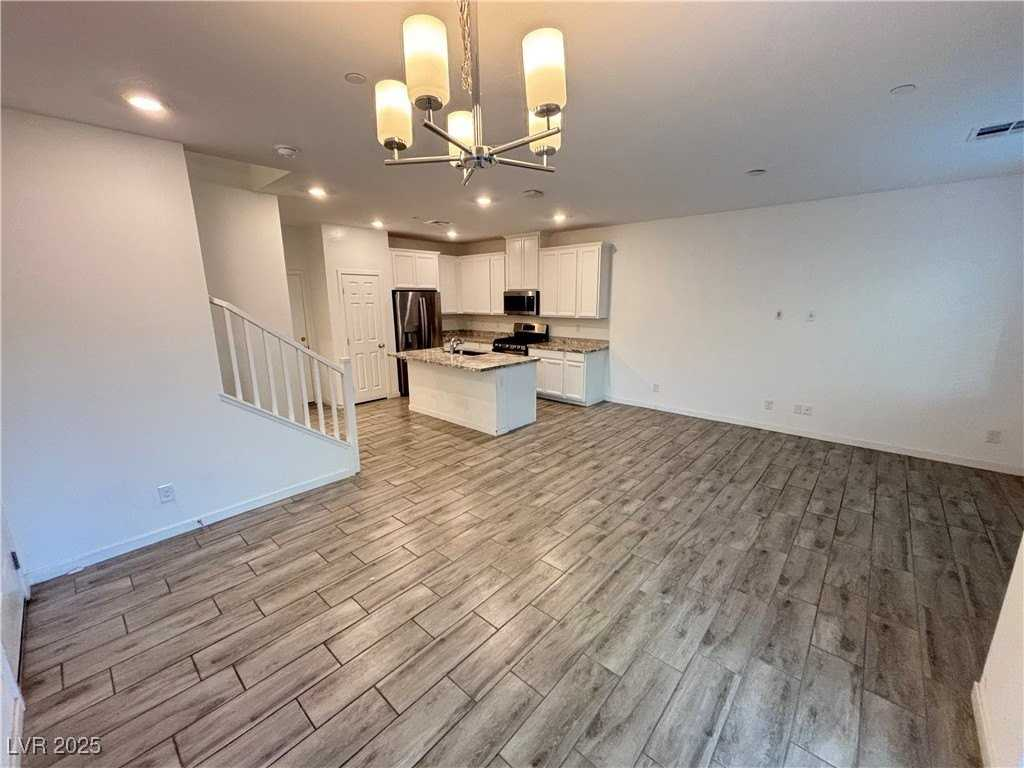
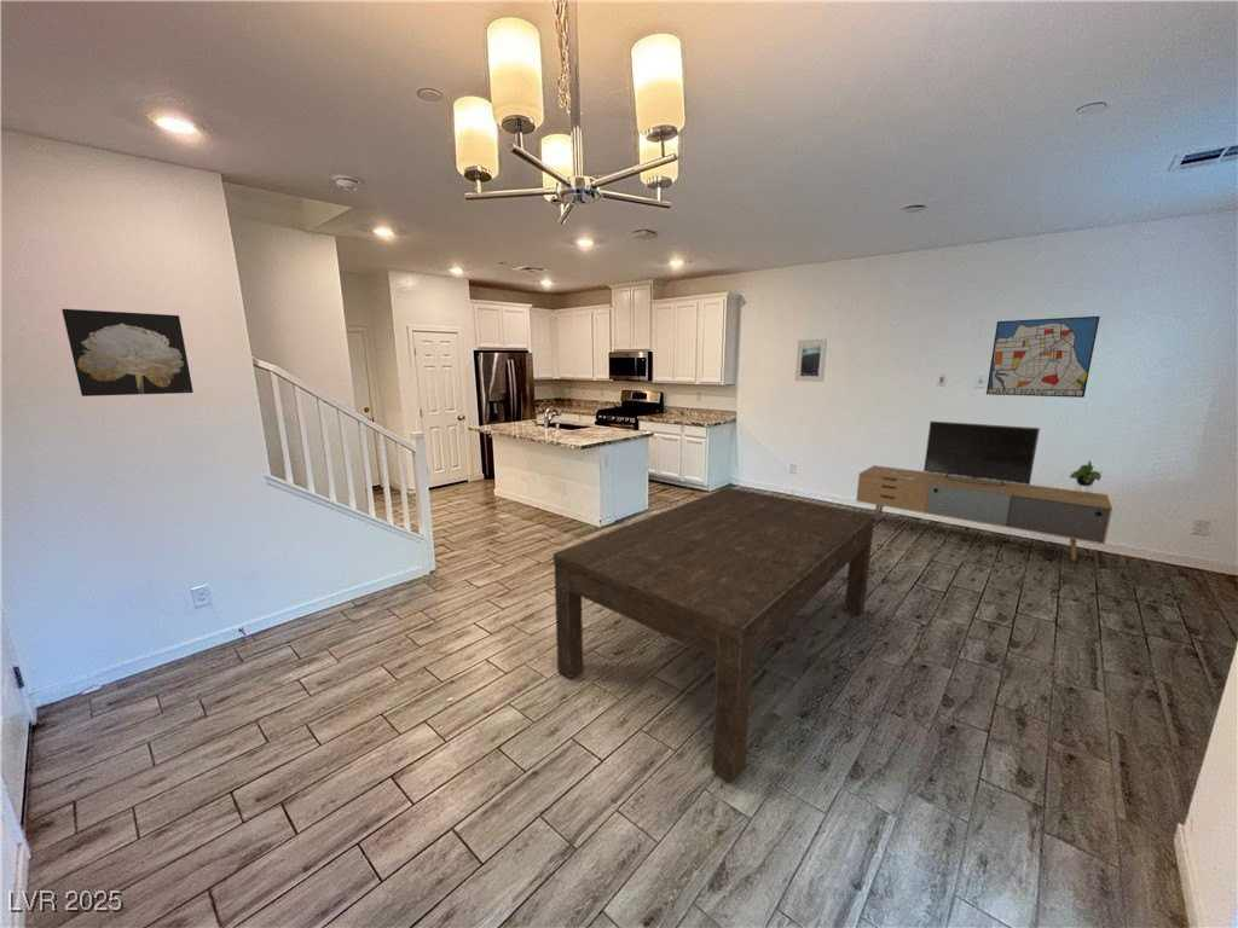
+ wall art (132, 354)
+ media console (972, 481)
+ dining table (729, 586)
+ wall art (1039, 358)
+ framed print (810, 360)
